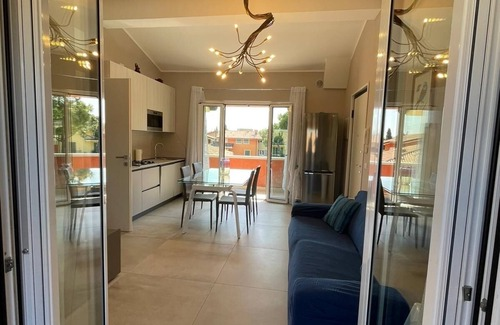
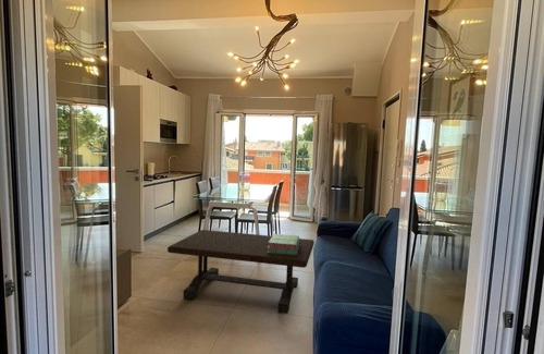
+ coffee table (245, 260)
+ stack of books (284, 243)
